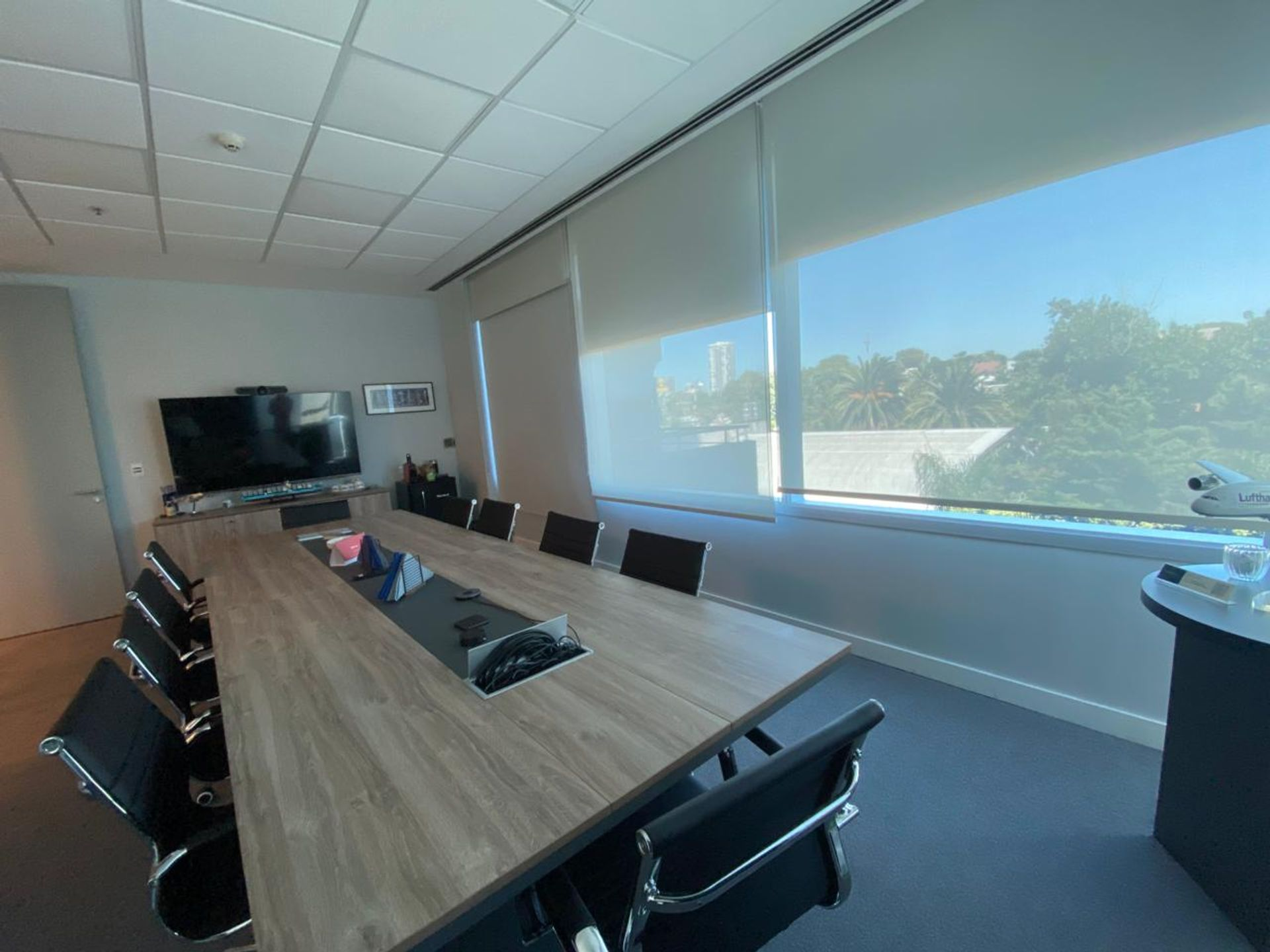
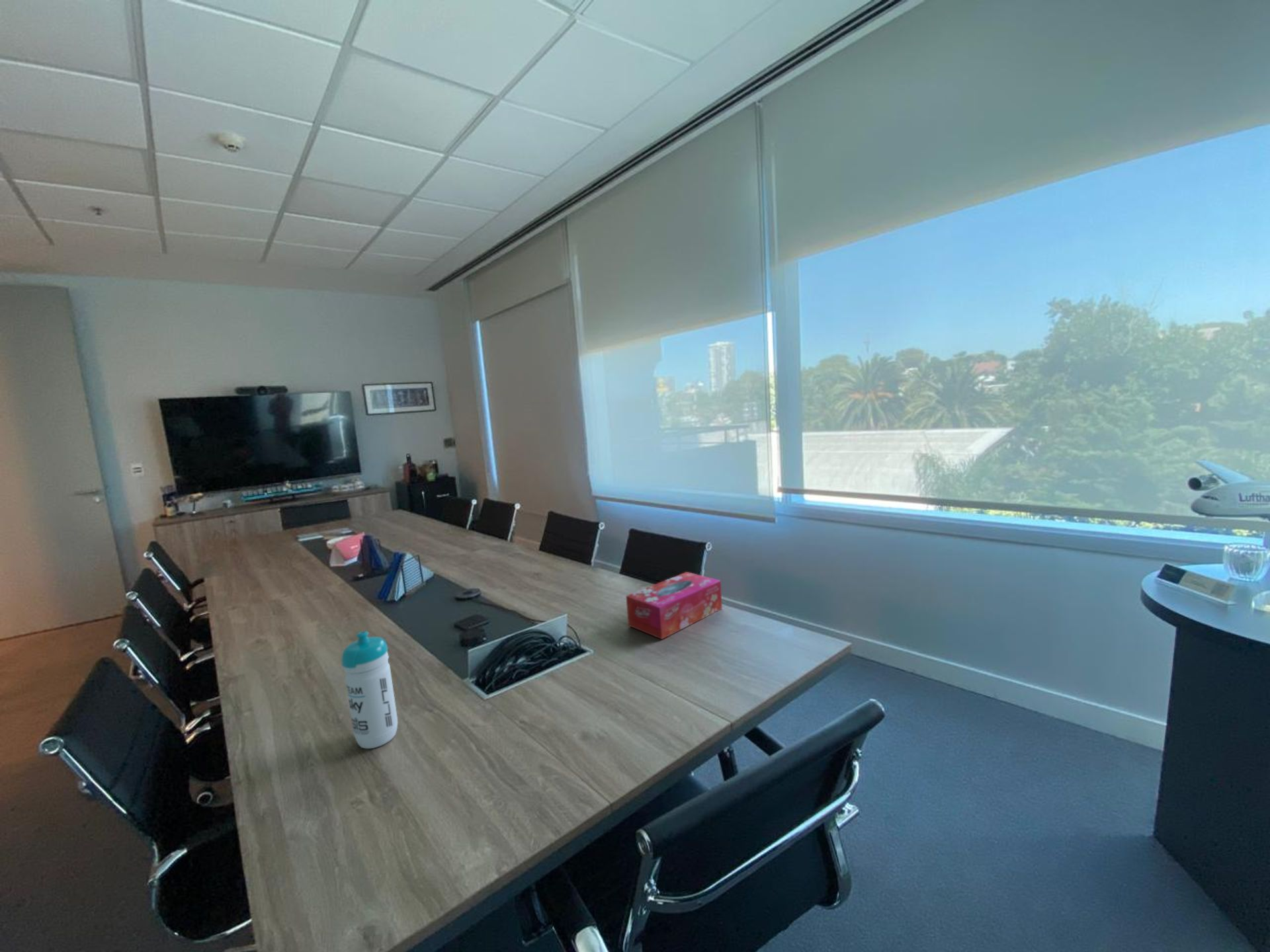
+ water bottle (370, 686)
+ tissue box (675, 602)
